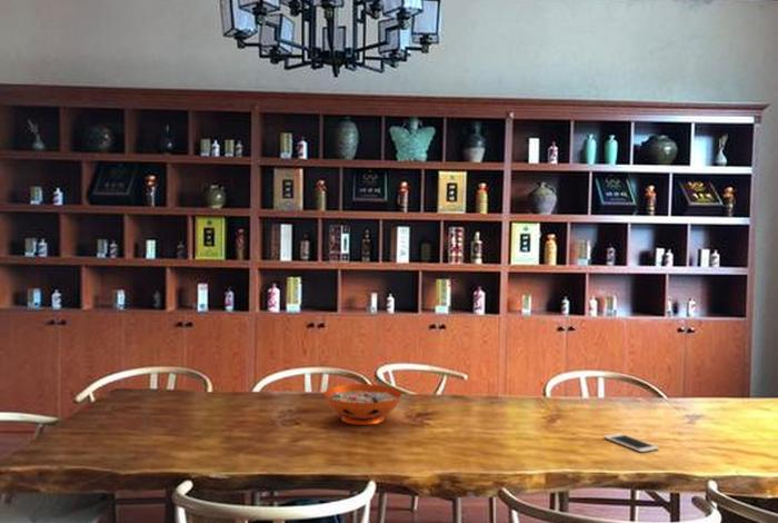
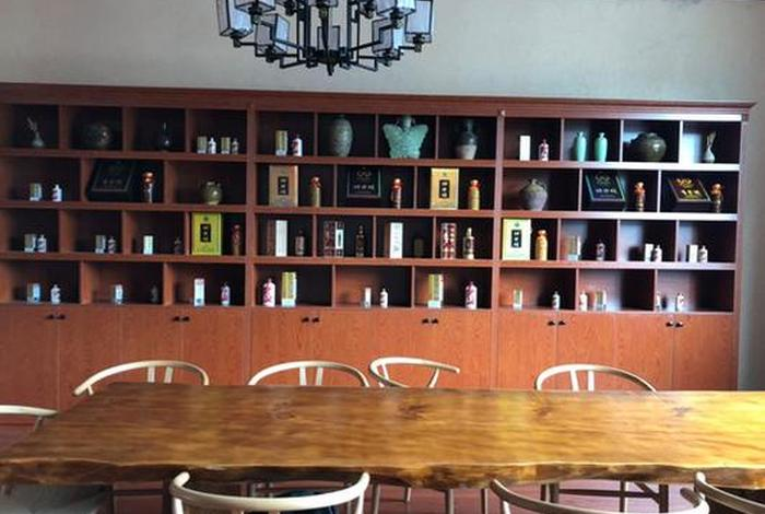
- decorative bowl (362, 405)
- cell phone (630, 442)
